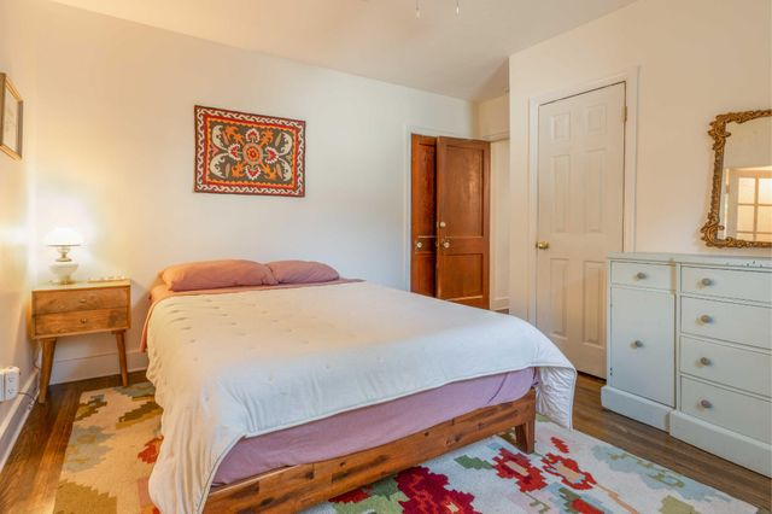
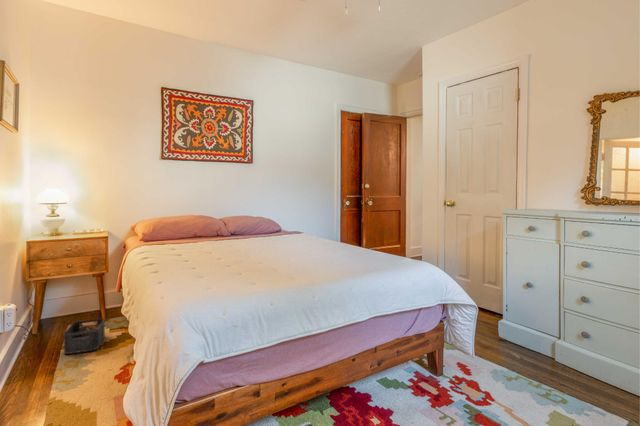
+ storage bin (85, 335)
